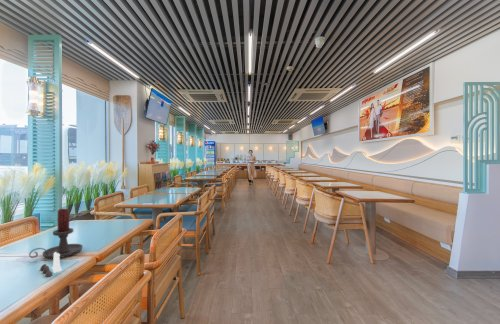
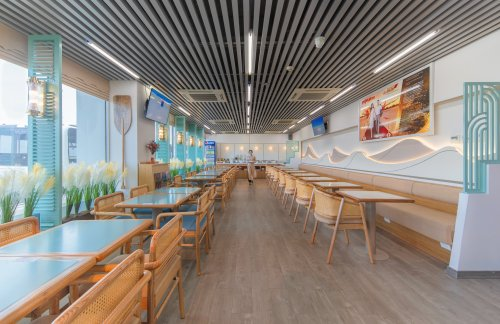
- salt and pepper shaker set (53, 262)
- candle holder (57, 232)
